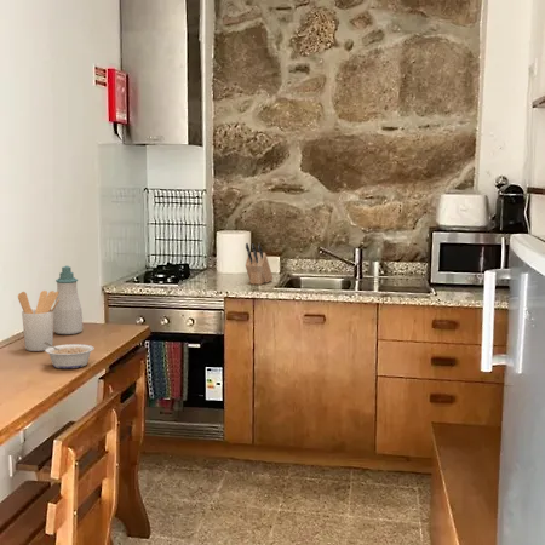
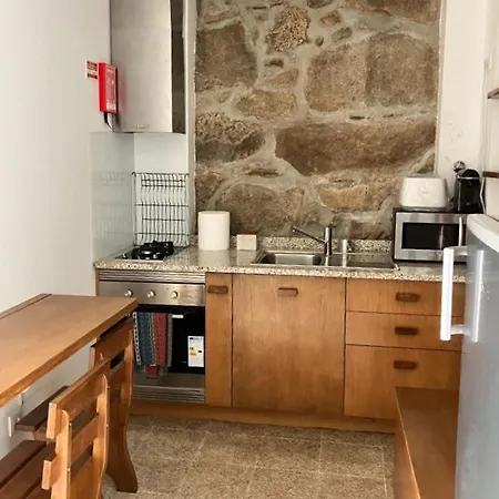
- legume (68, 355)
- soap bottle (67, 299)
- utensil holder (41, 319)
- knife block (258, 262)
